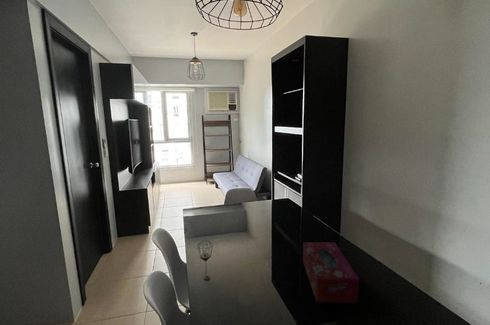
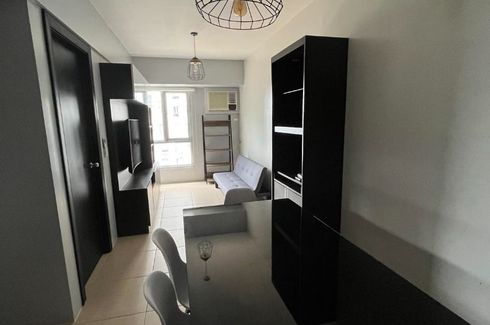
- tissue box (326, 268)
